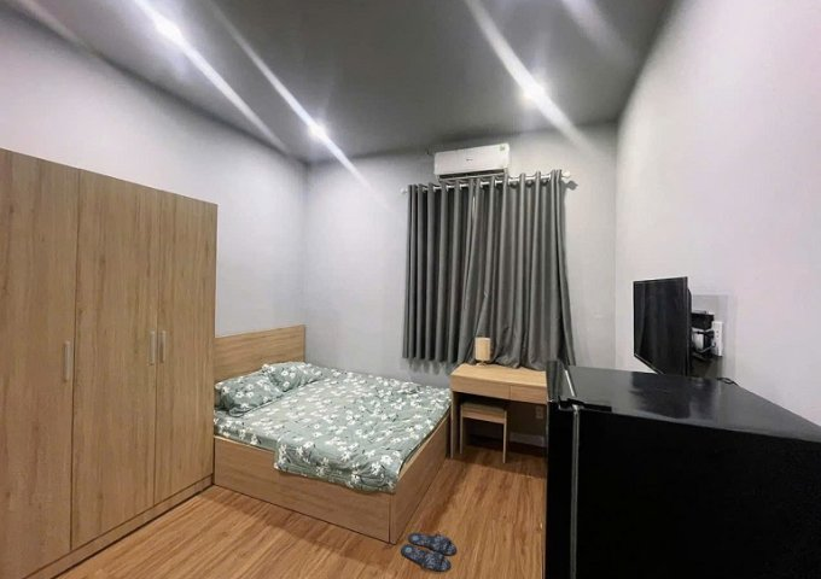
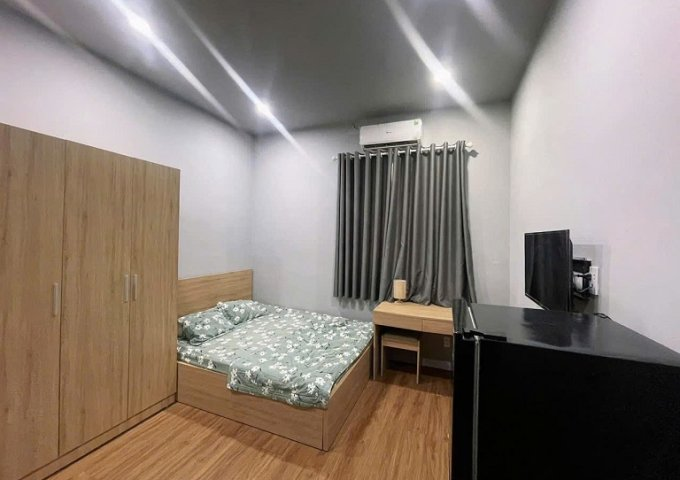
- slippers (429, 546)
